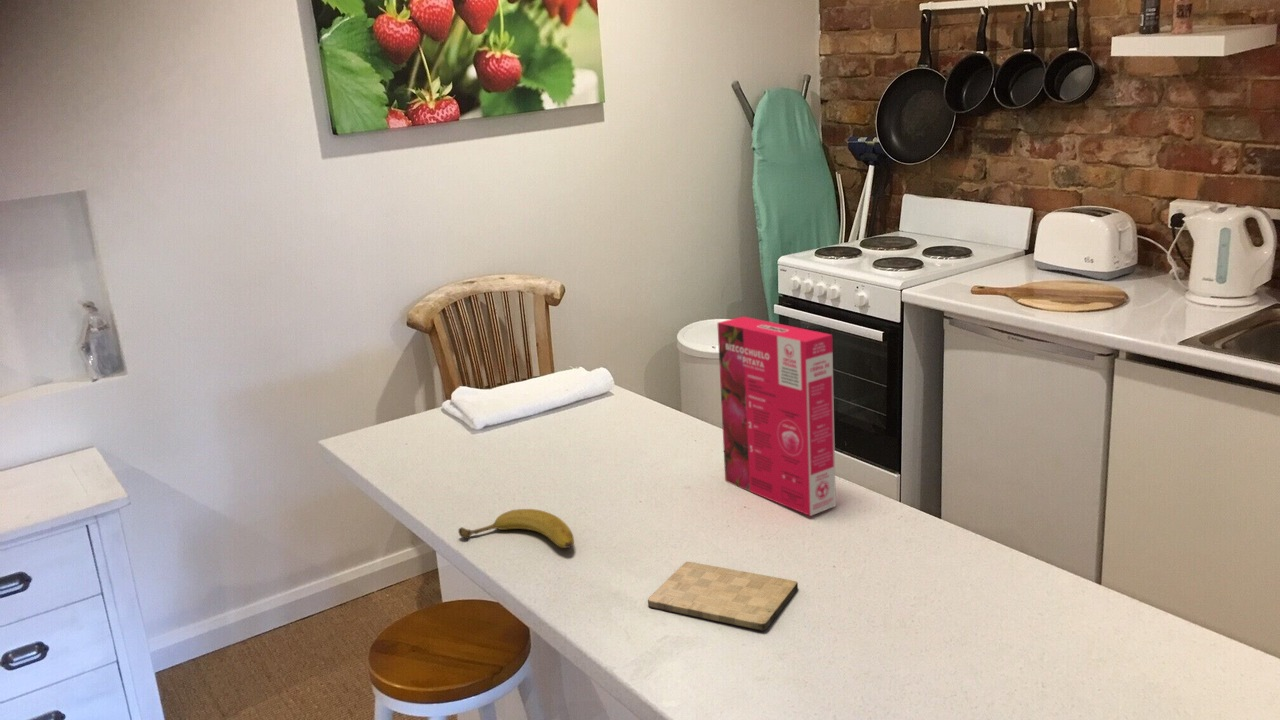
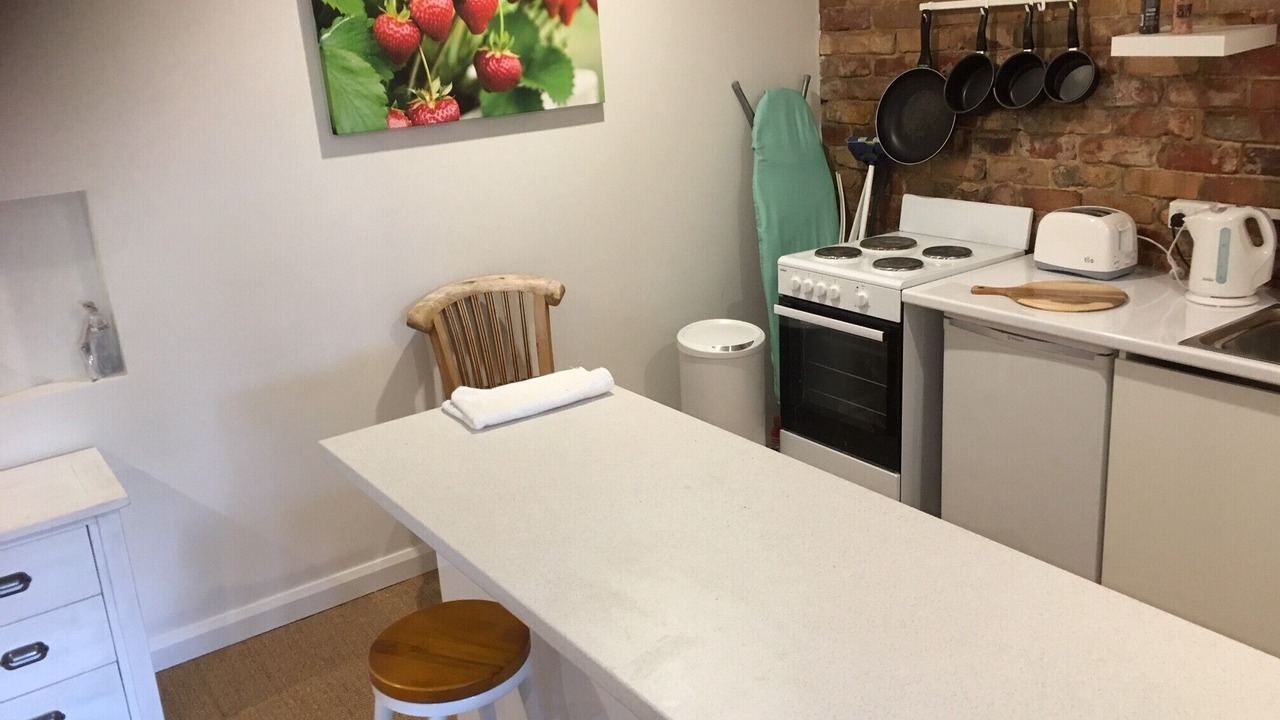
- fruit (523, 528)
- cutting board (723, 593)
- cereal box (775, 412)
